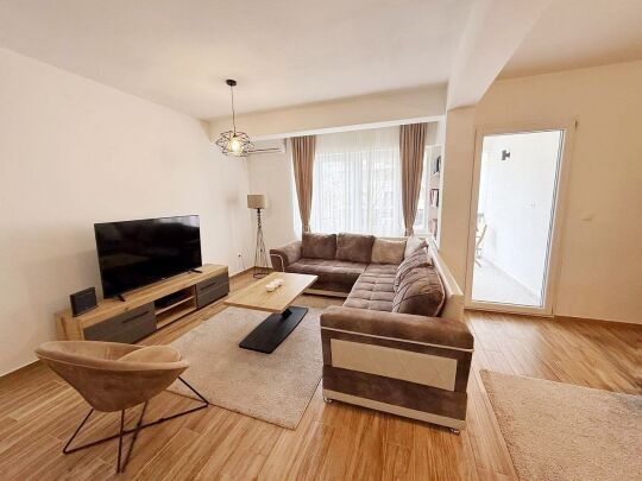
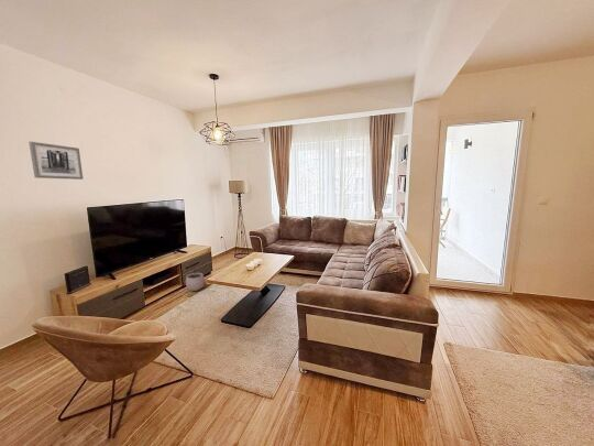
+ plant pot (195, 279)
+ wall art (58, 162)
